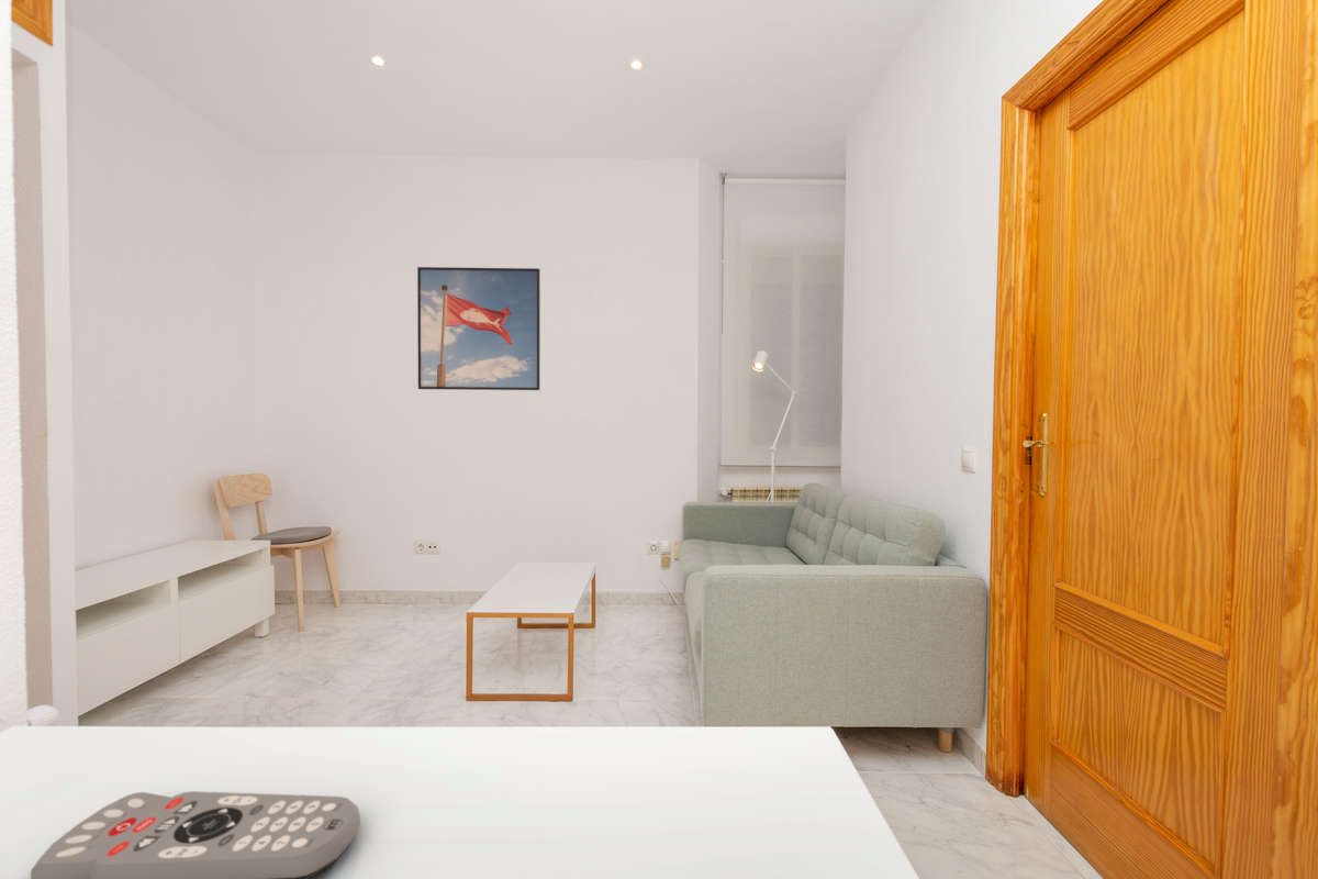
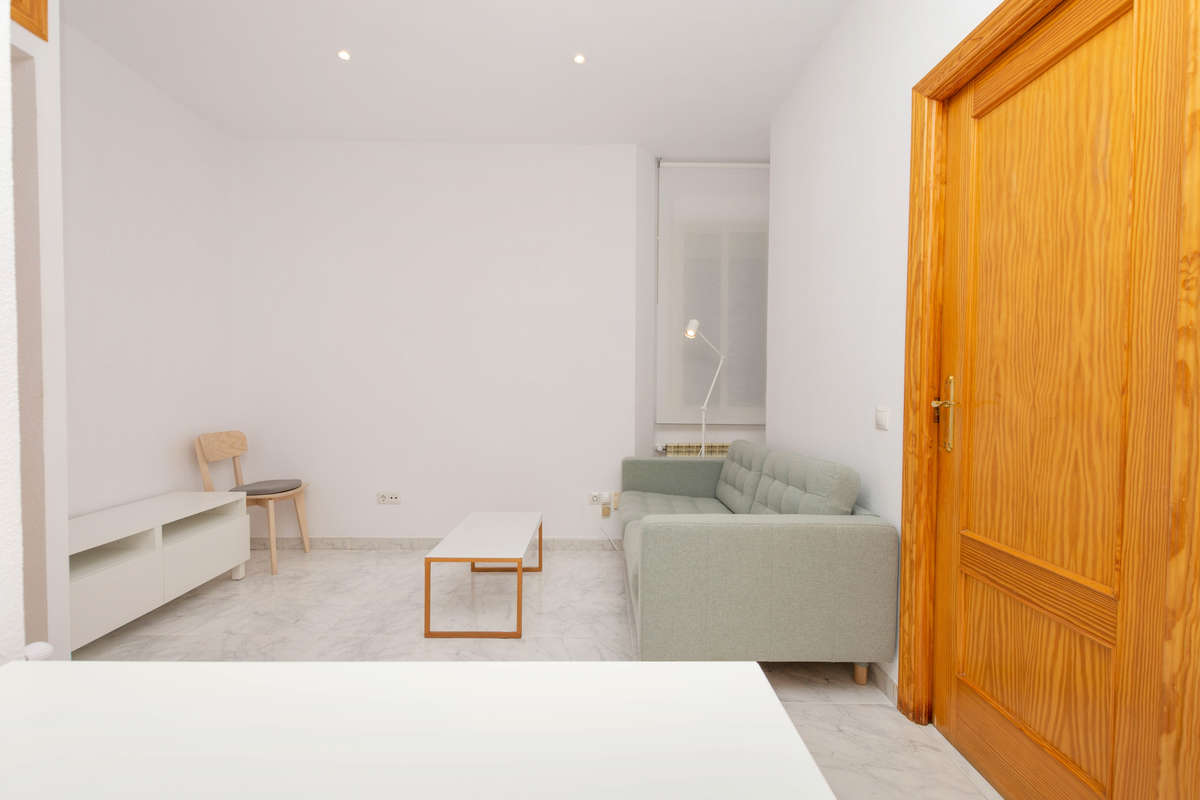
- remote control (213, 838)
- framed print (479, 329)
